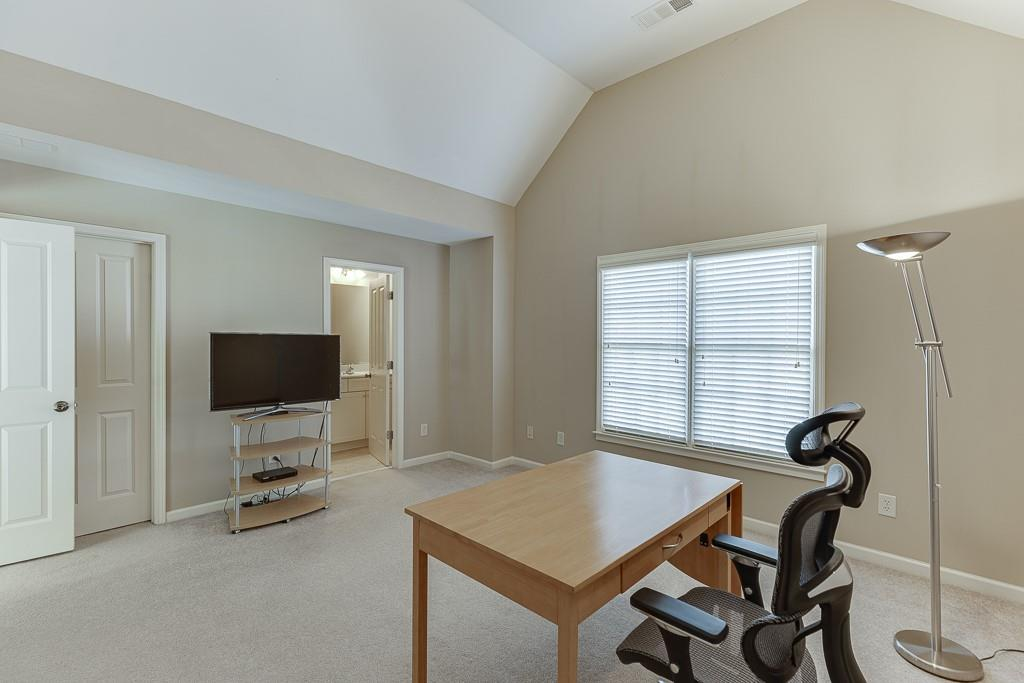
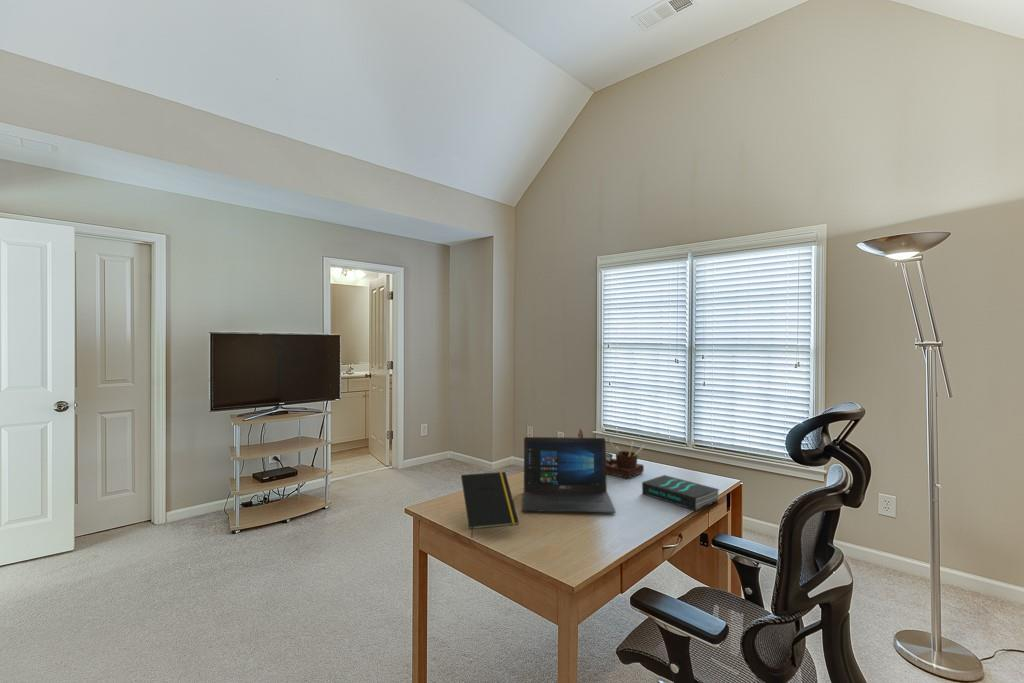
+ notepad (488, 503)
+ laptop (566, 472)
+ book (679, 491)
+ desk organizer (606, 452)
